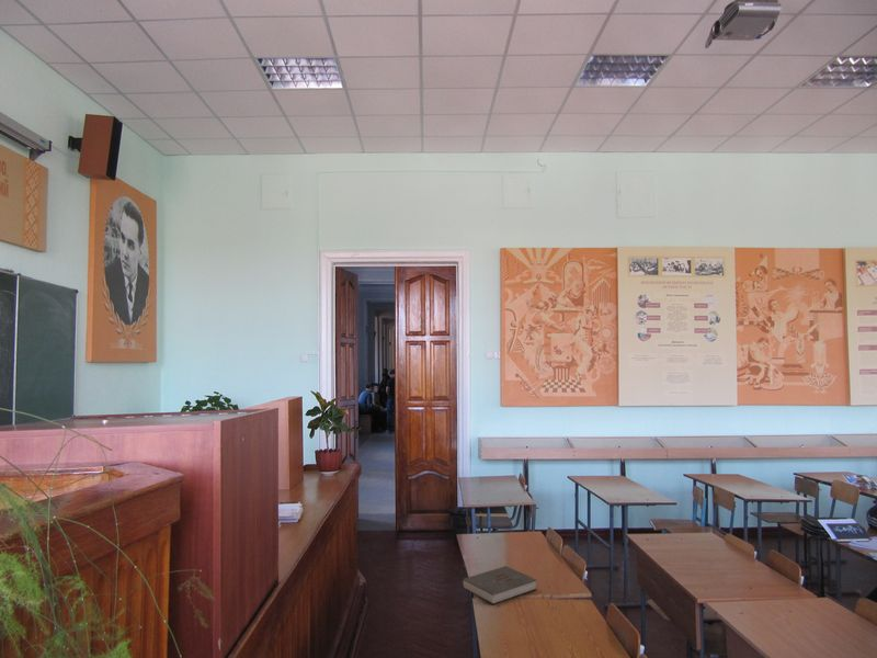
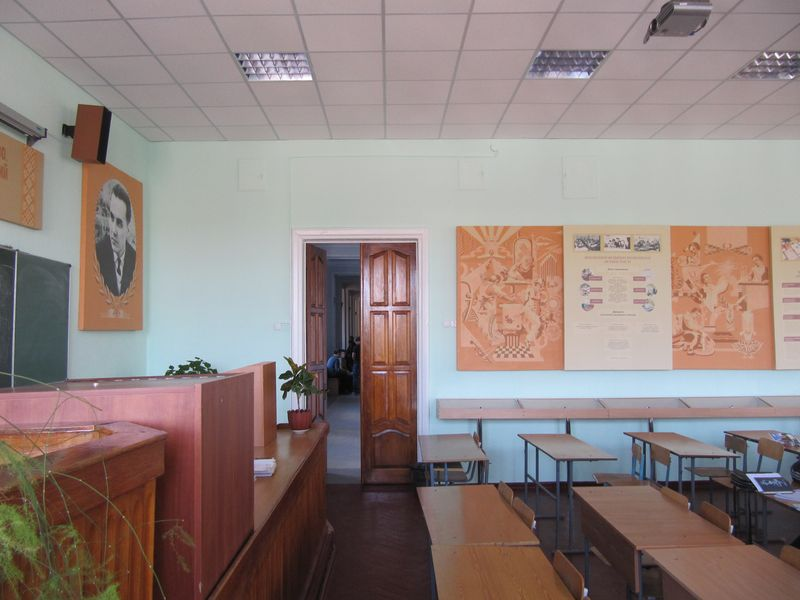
- book (499, 583)
